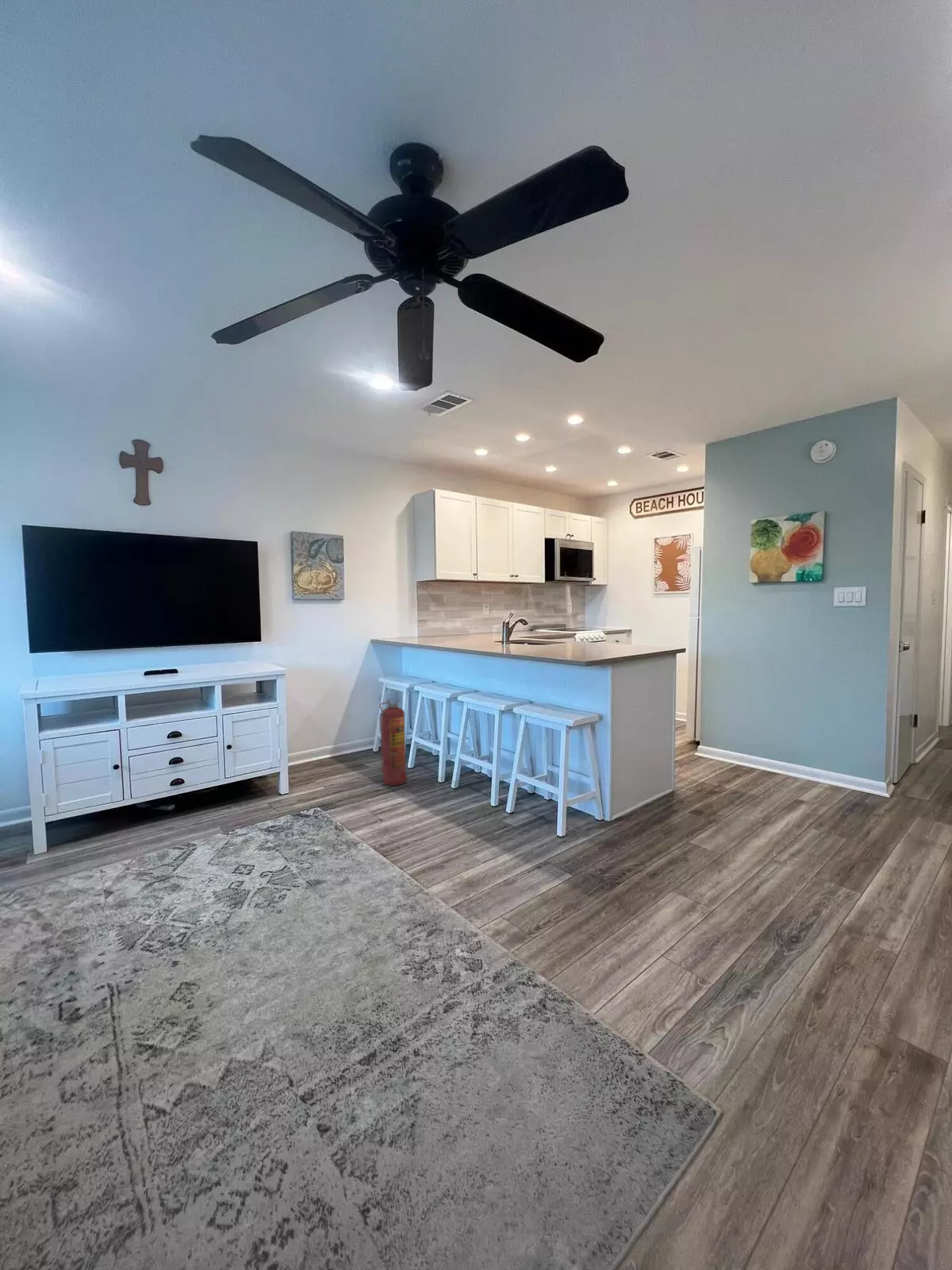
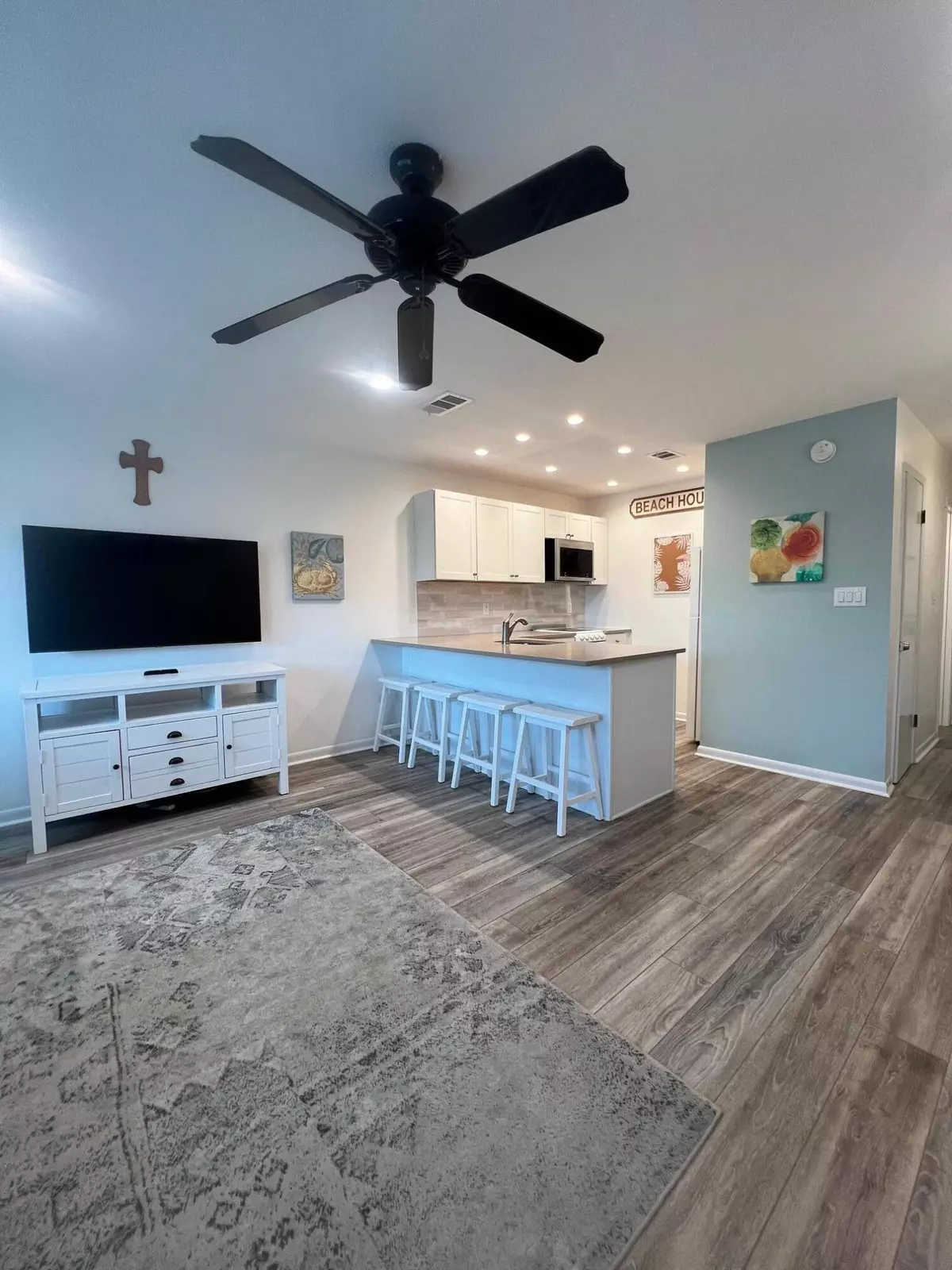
- fire extinguisher (391, 741)
